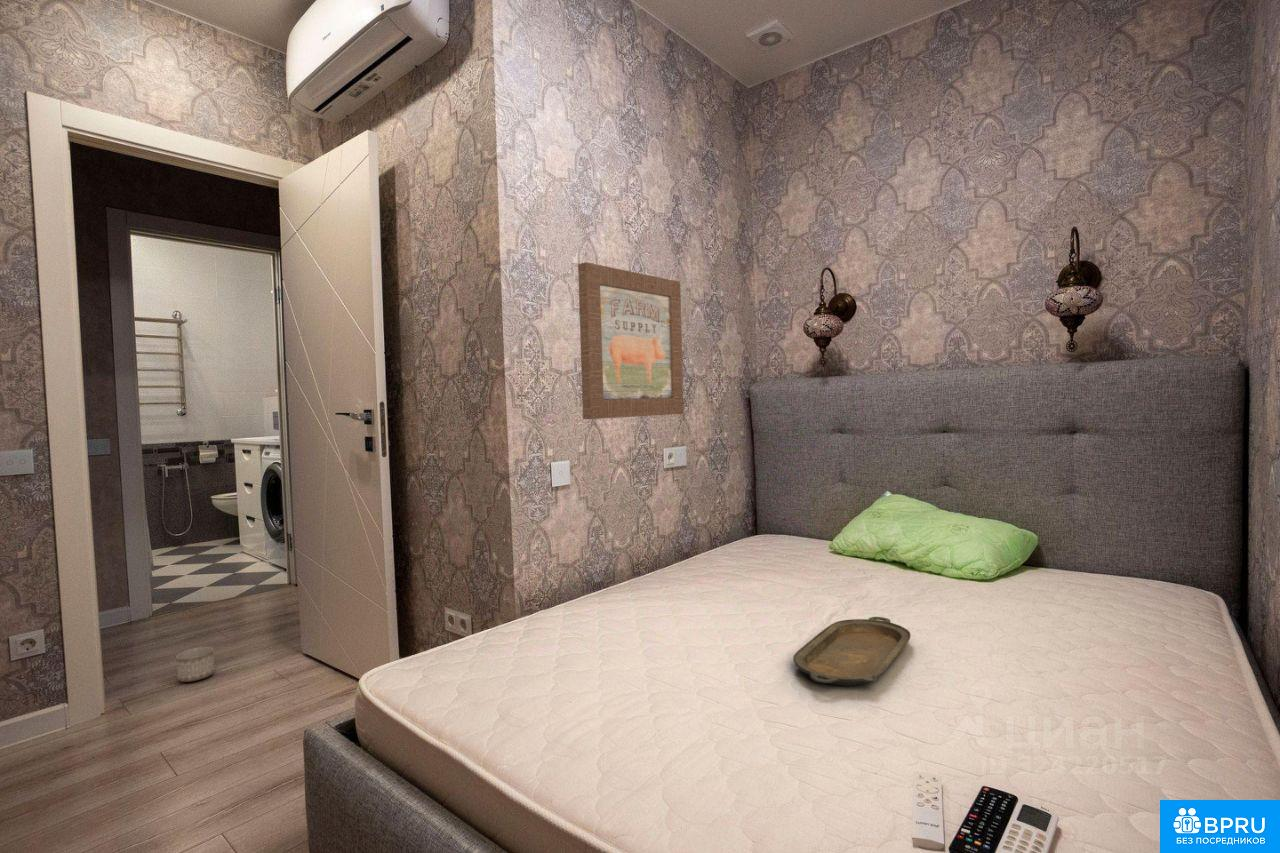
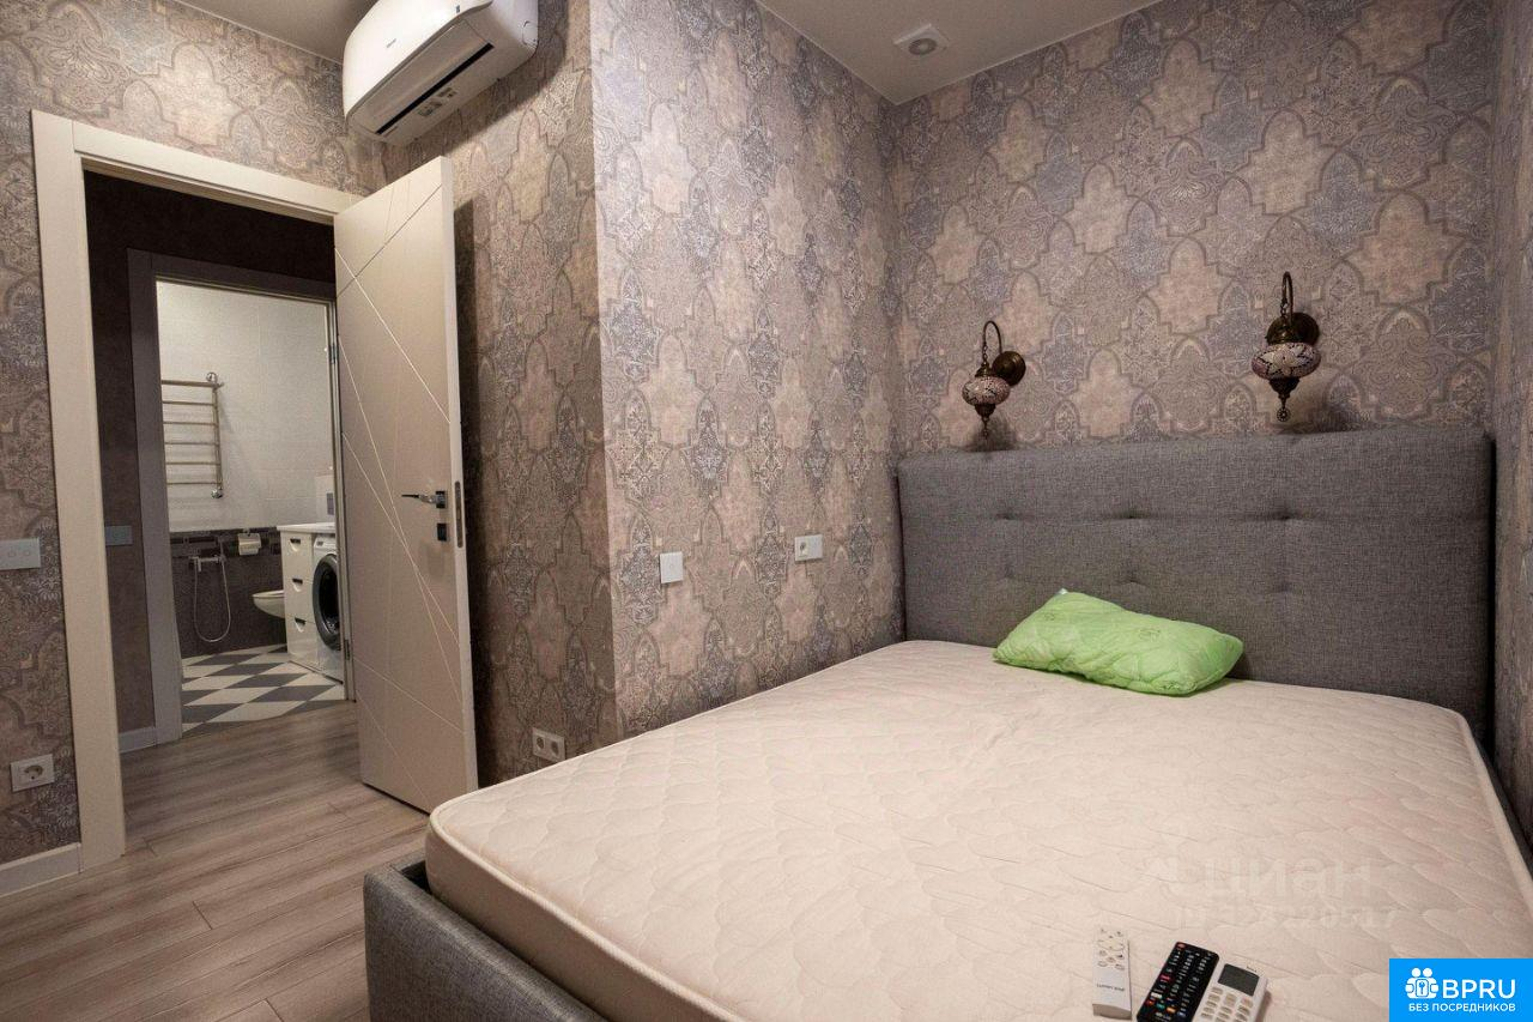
- planter (195, 665)
- wall art (635, 345)
- serving tray (854, 650)
